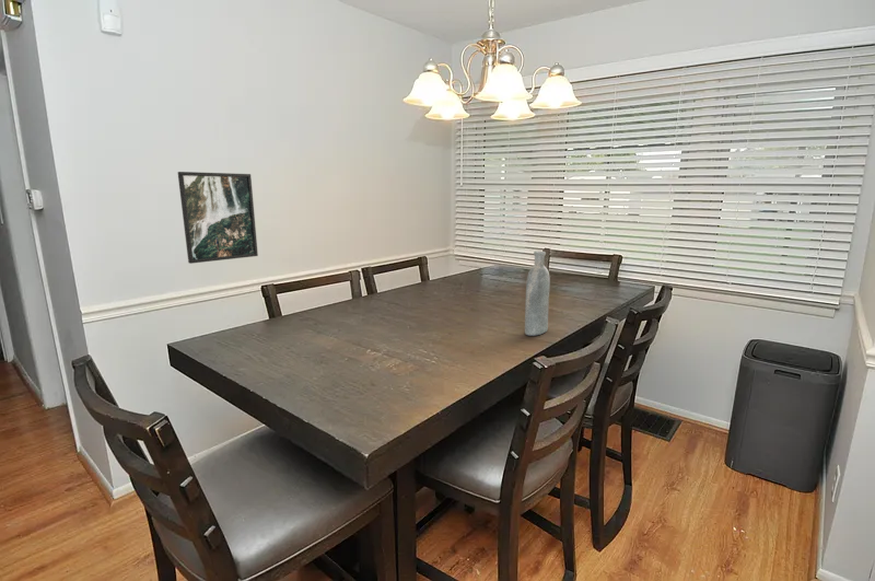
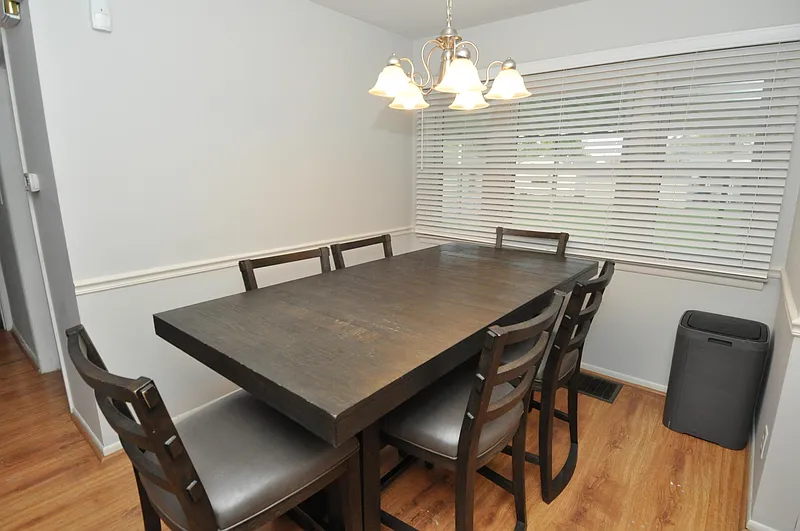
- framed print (220, 217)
- bottle (537, 292)
